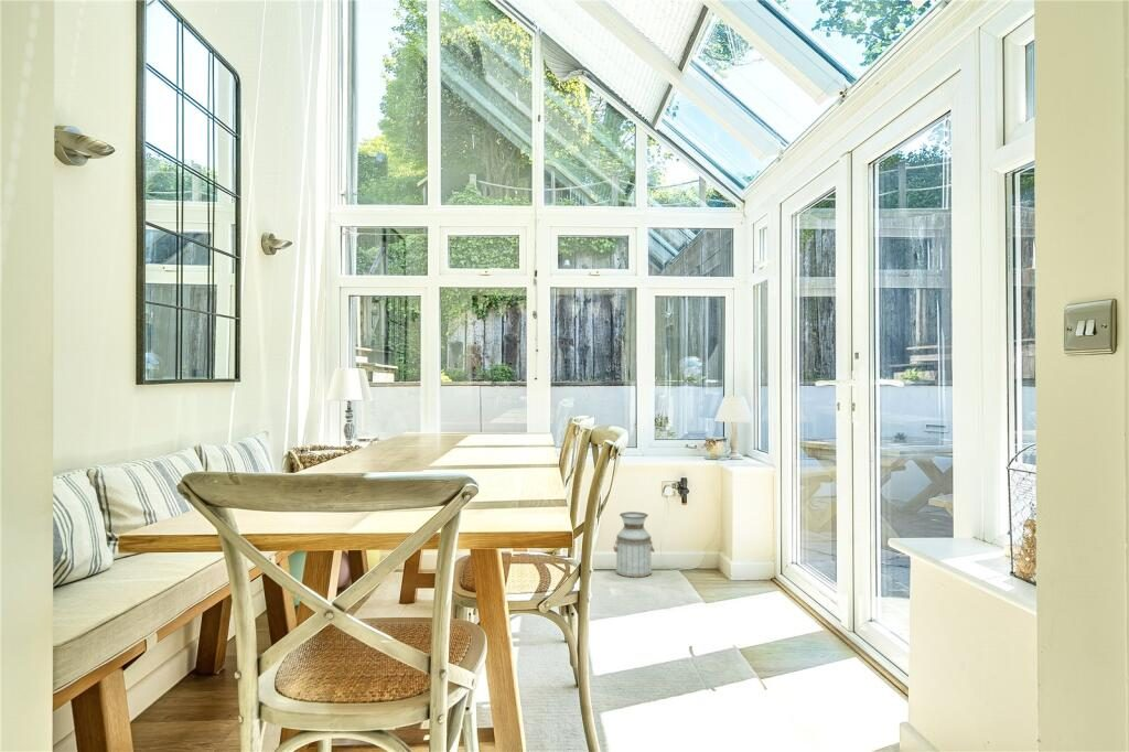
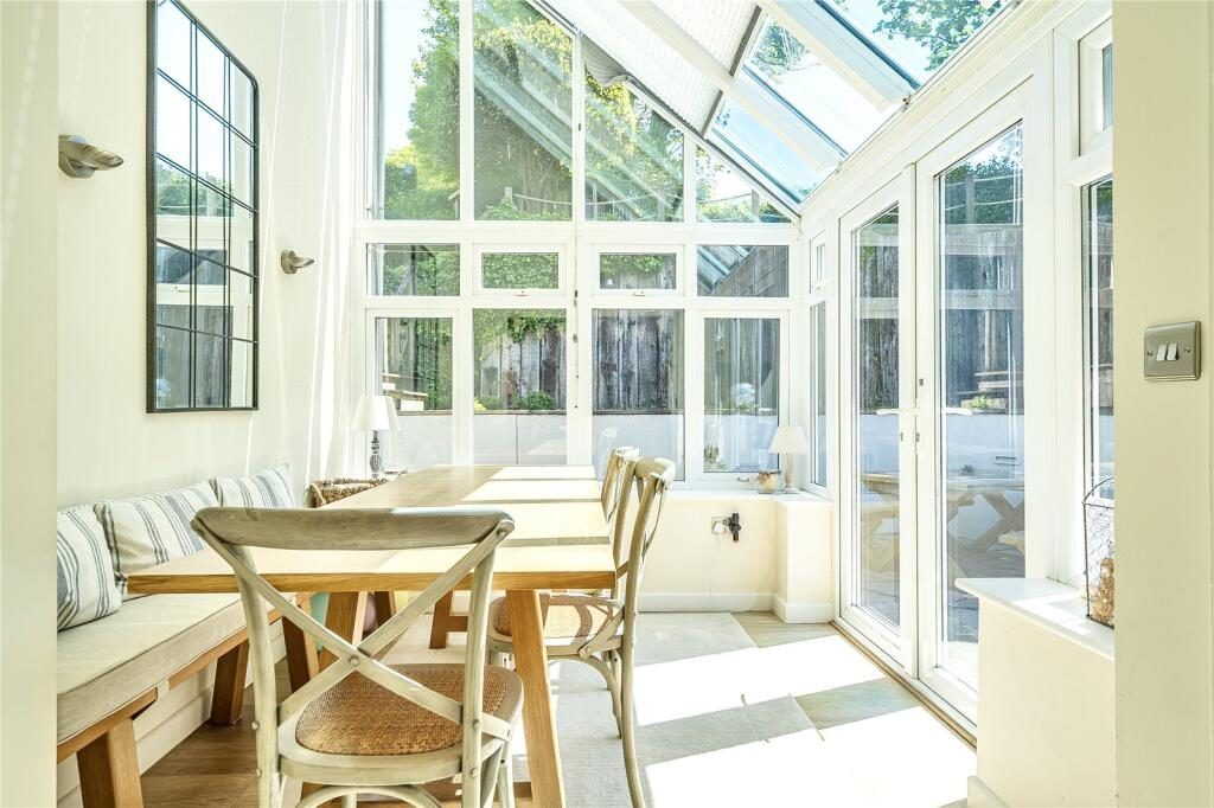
- planter (633, 544)
